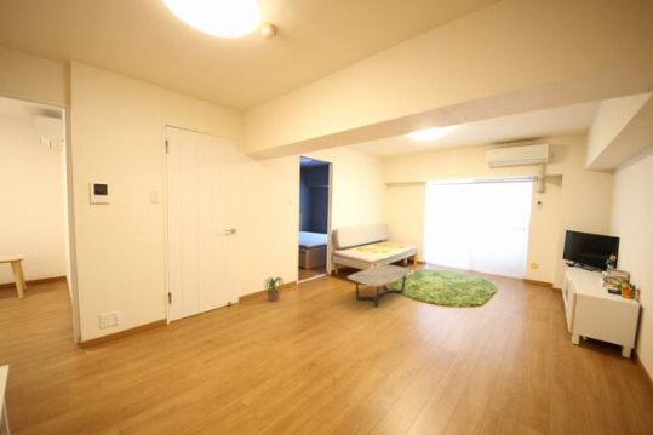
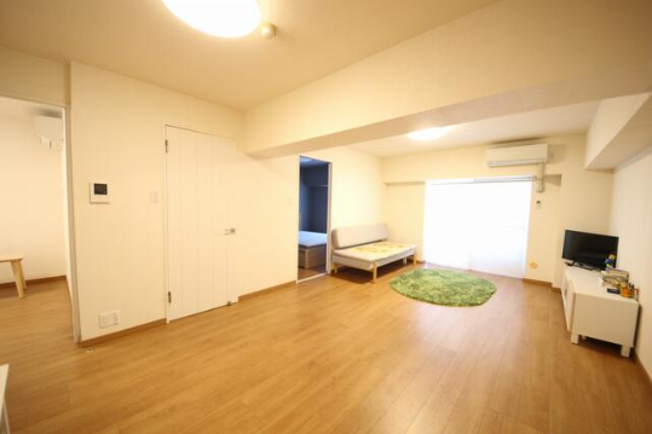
- potted plant (273, 287)
- coffee table (380, 284)
